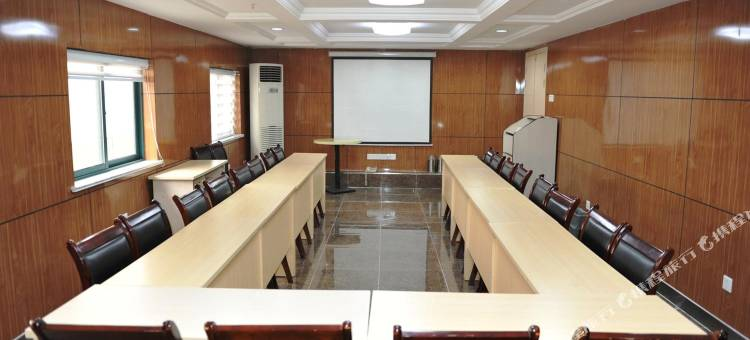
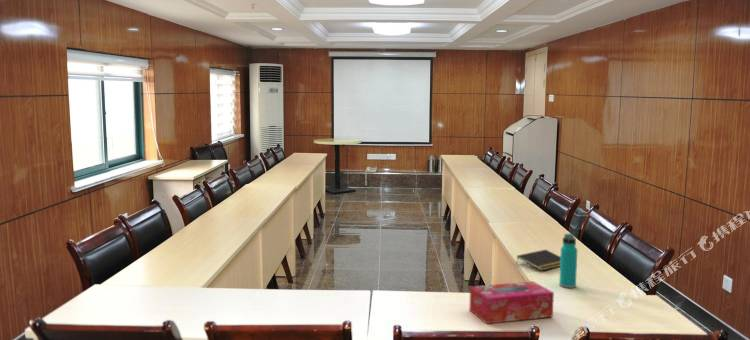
+ water bottle (568, 260)
+ tissue box (510, 301)
+ notepad (543, 259)
